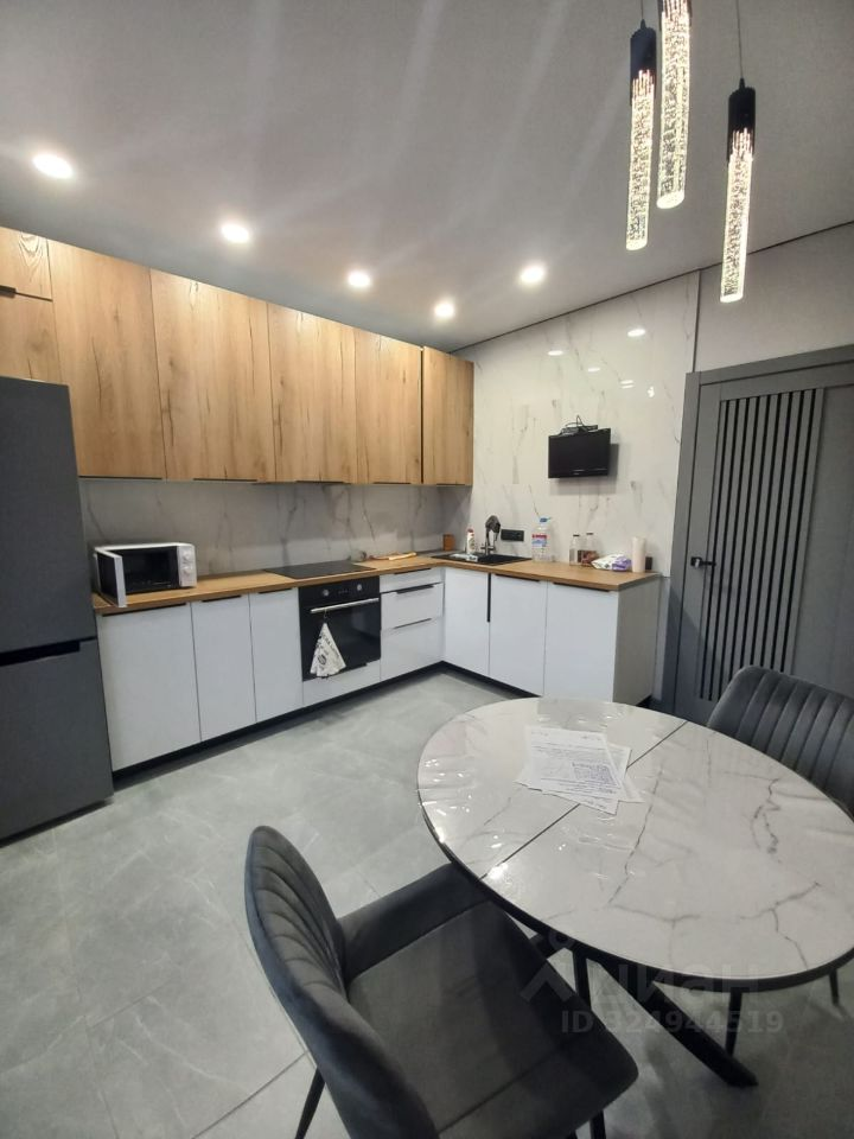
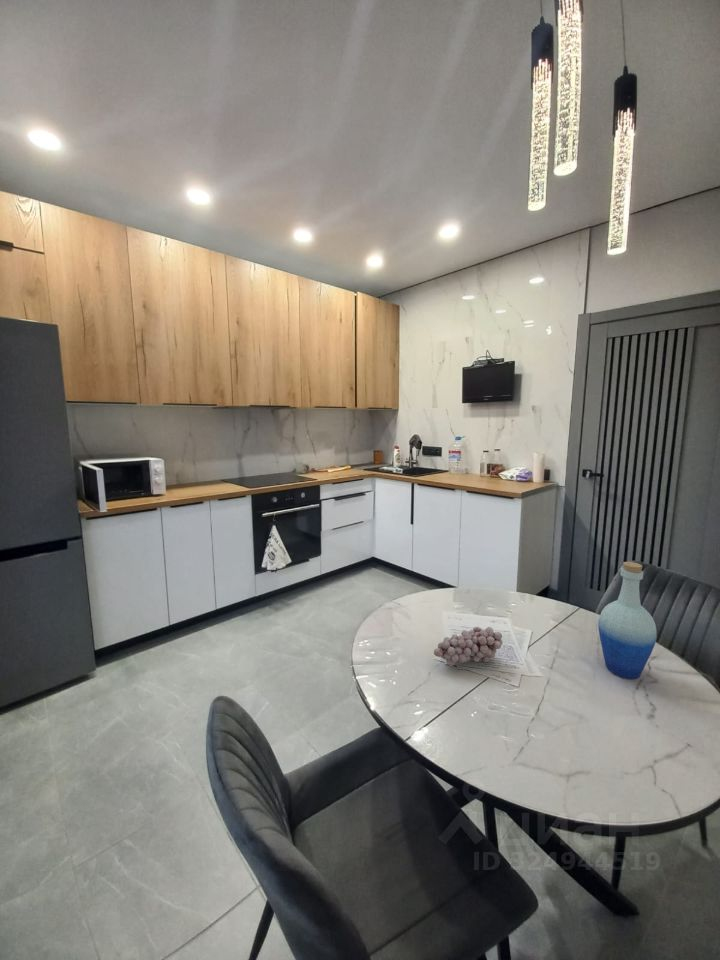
+ bottle (627, 618)
+ fruit (467, 645)
